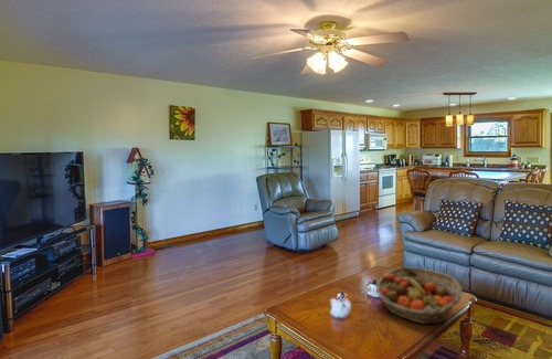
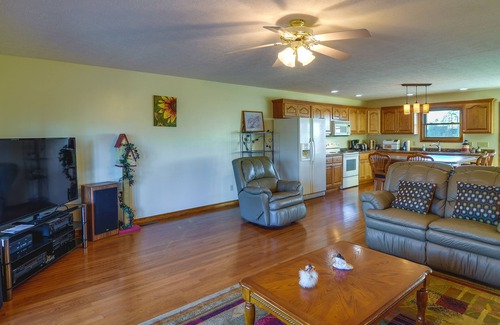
- fruit basket (416, 294)
